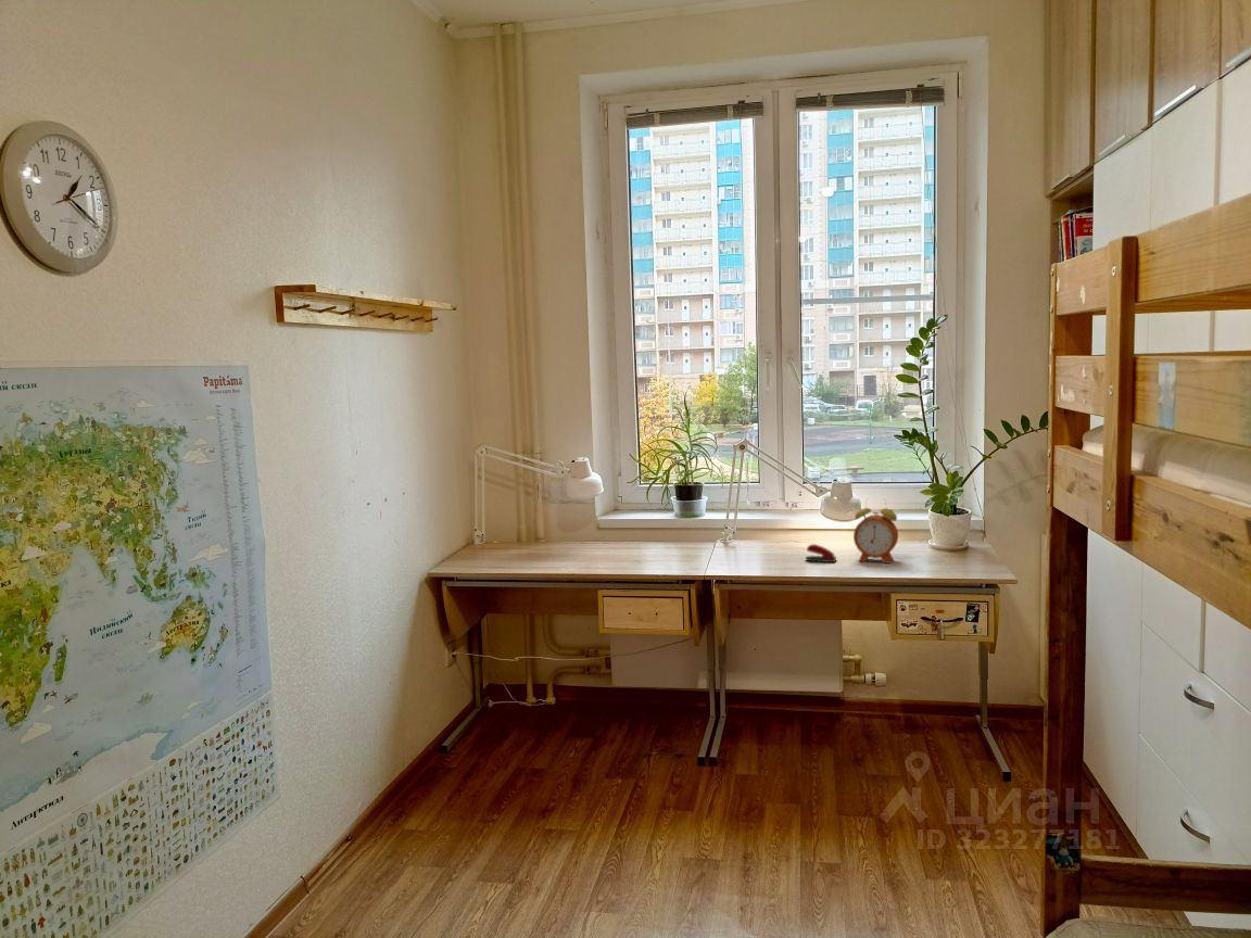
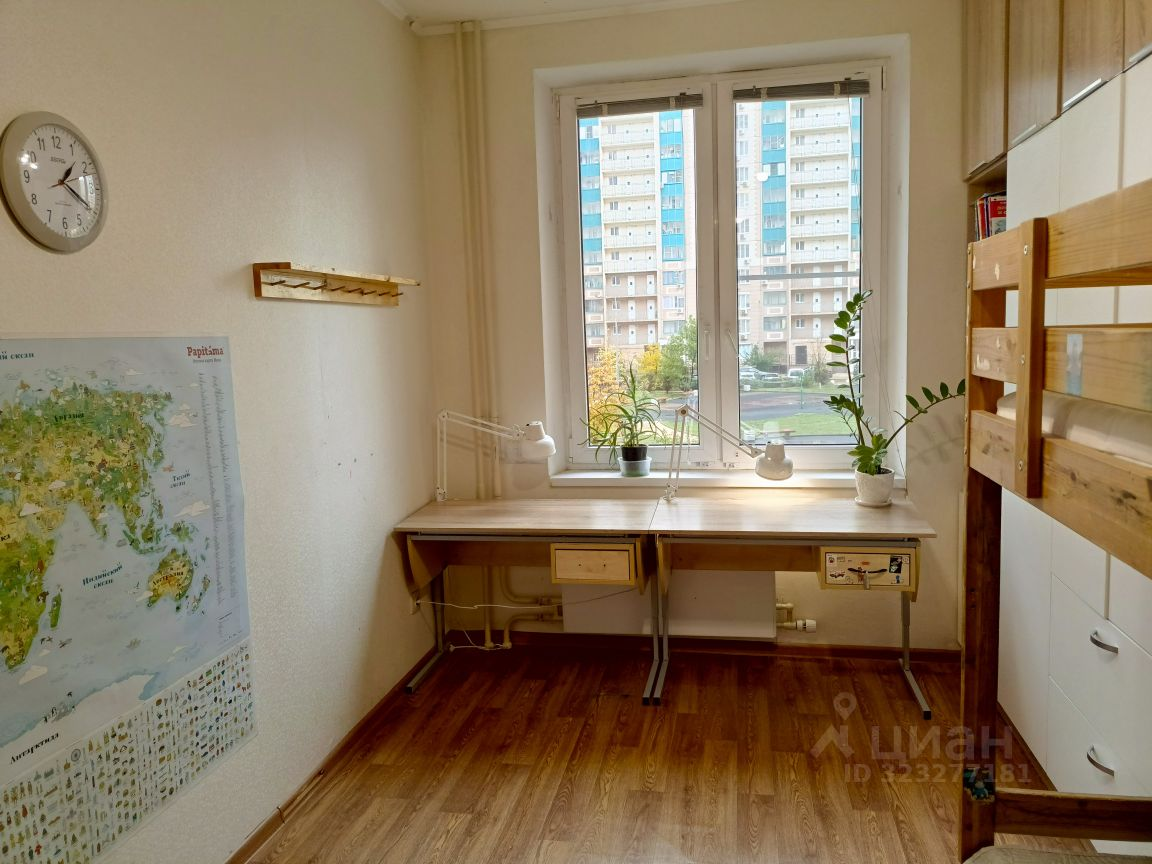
- stapler (820, 553)
- alarm clock (875, 530)
